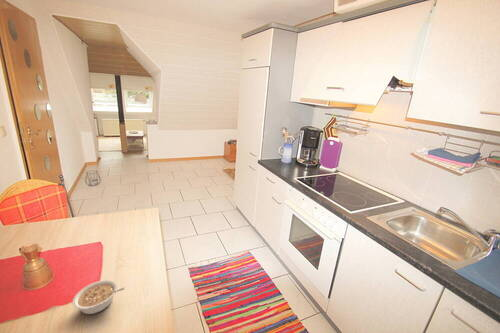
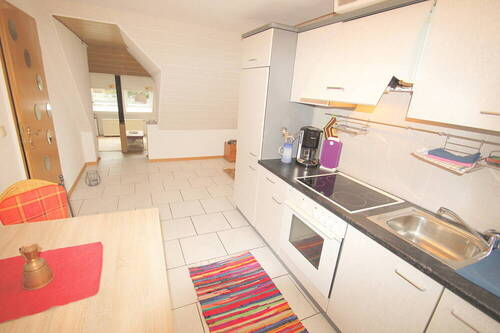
- legume (98, 296)
